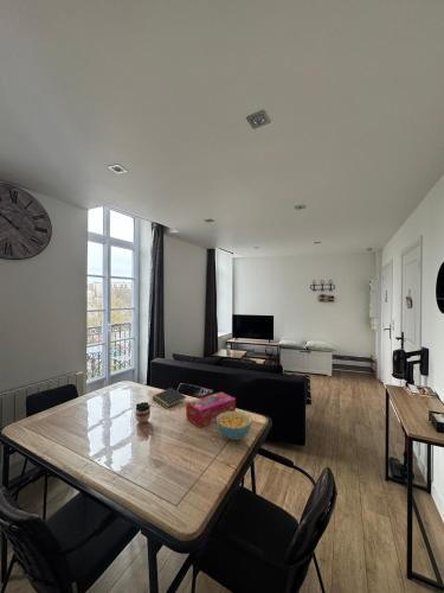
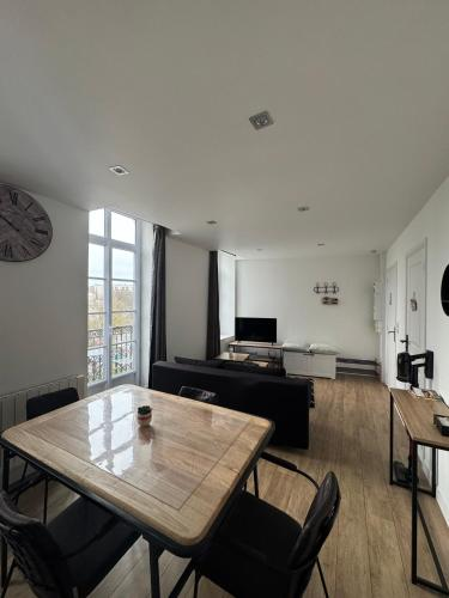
- cereal bowl (233, 427)
- notepad (168, 396)
- tissue box (211, 408)
